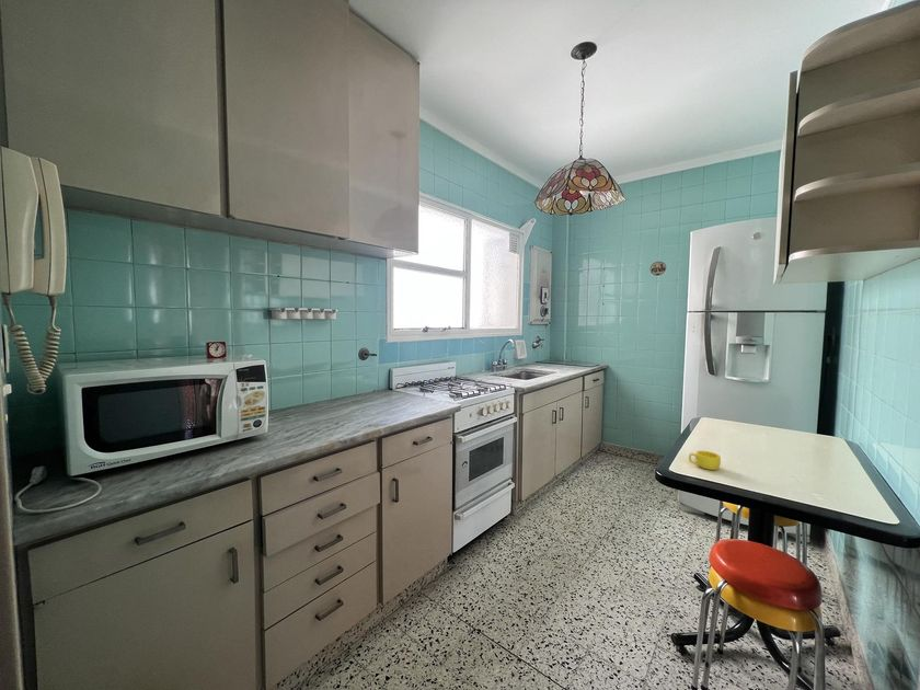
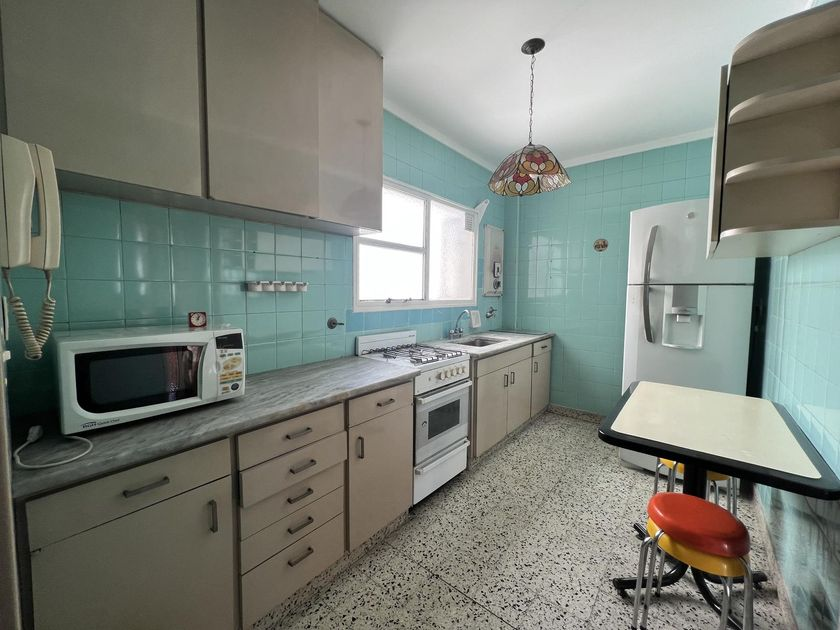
- cup (703, 459)
